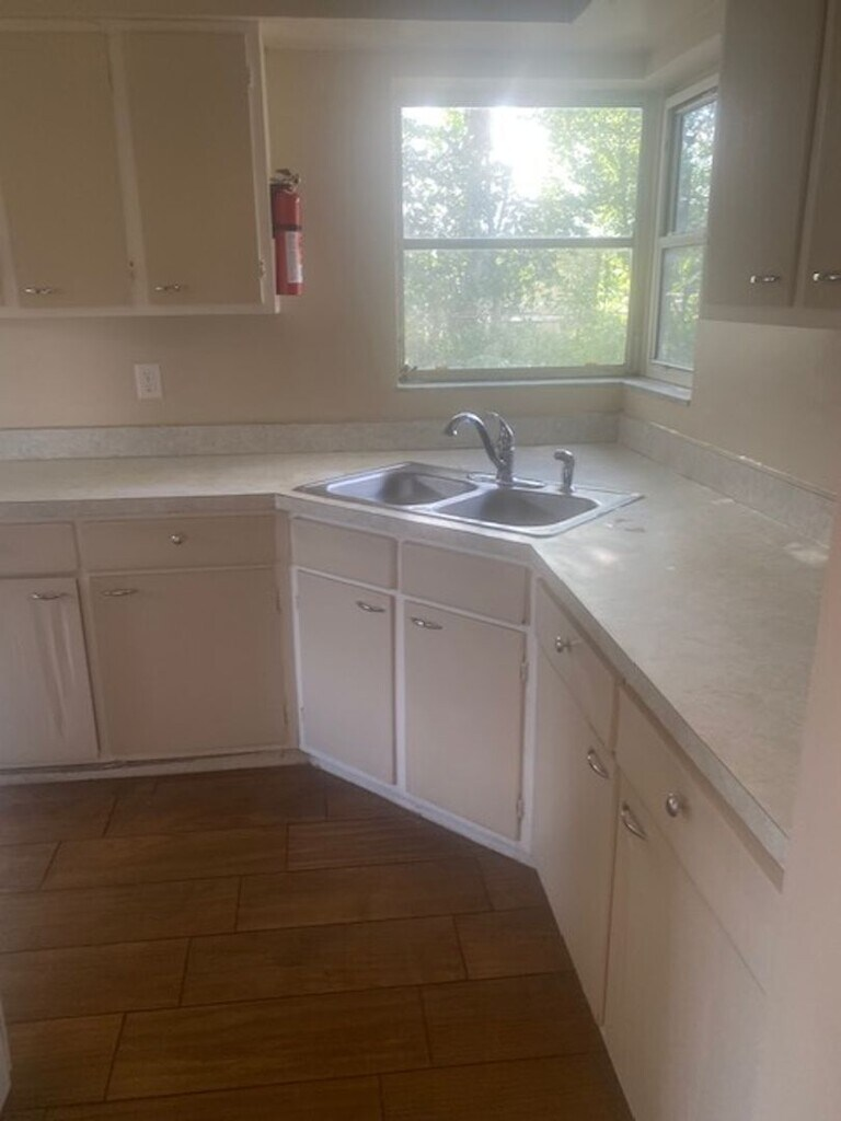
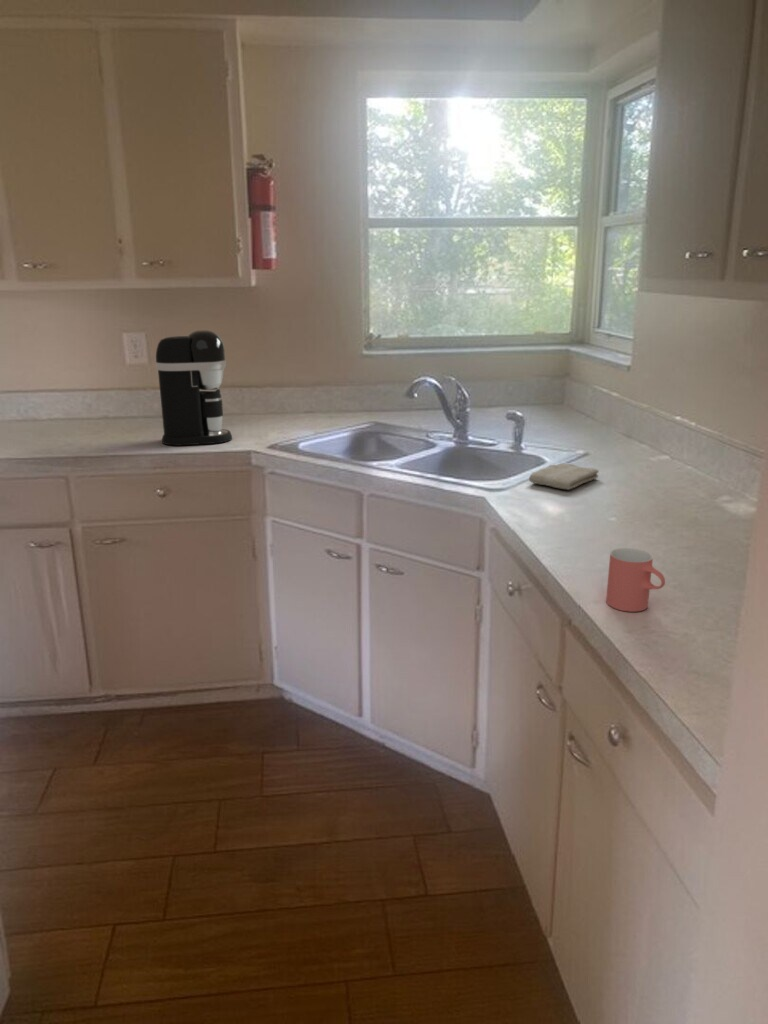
+ washcloth (564, 475)
+ cup (637, 582)
+ coffee maker (193, 386)
